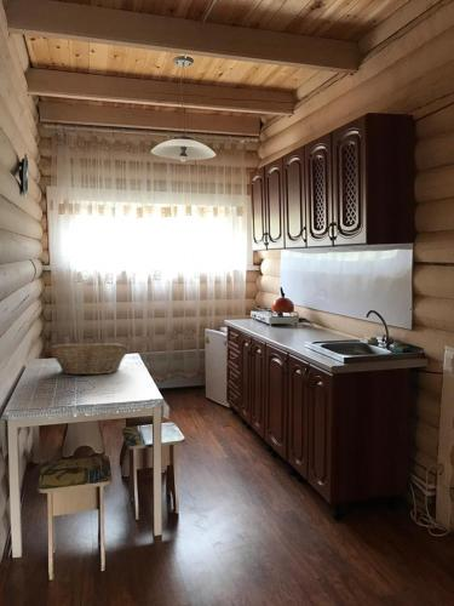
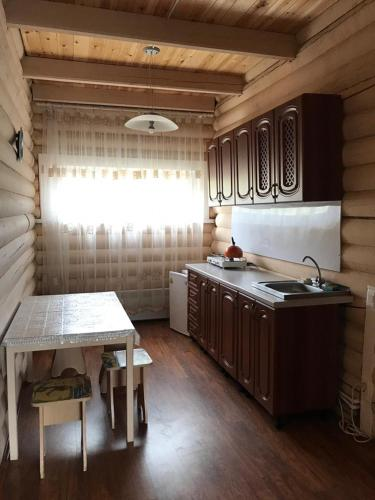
- fruit basket (90, 355)
